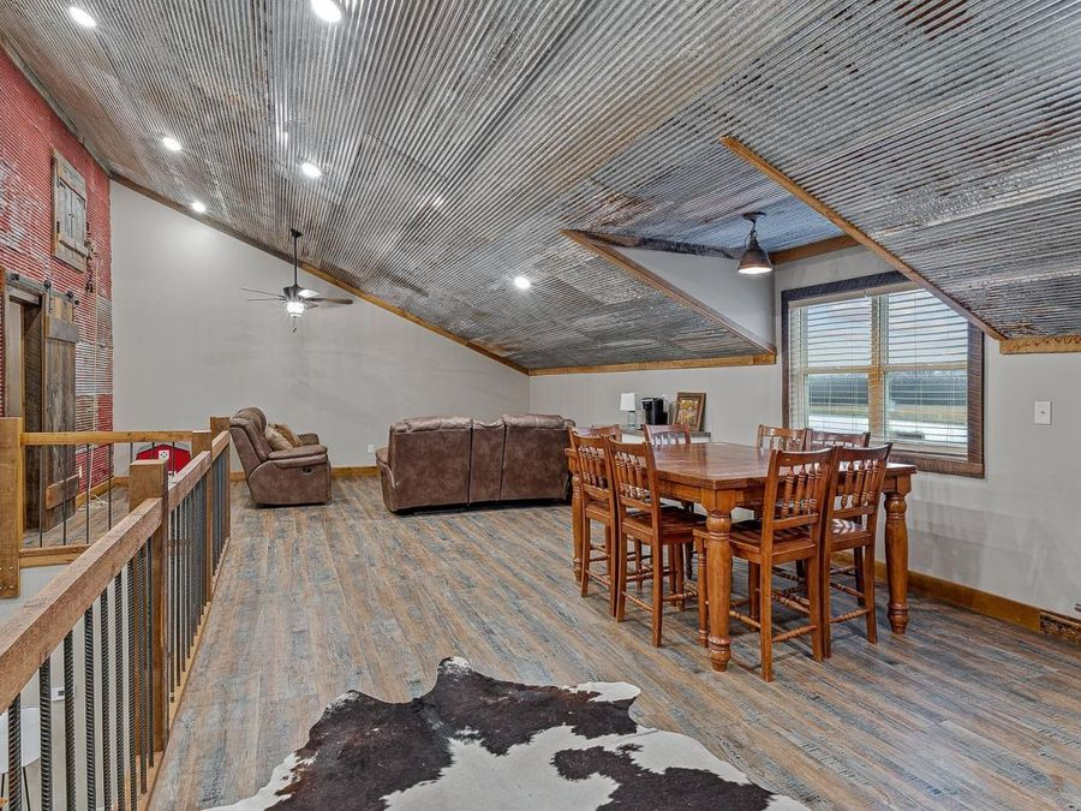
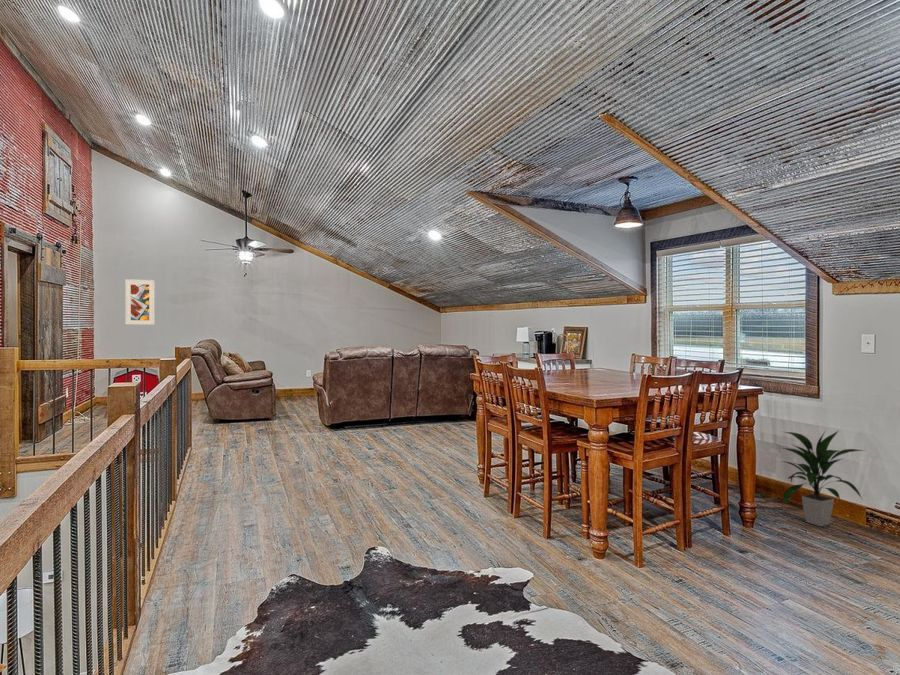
+ indoor plant (813, 474)
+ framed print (140, 302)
